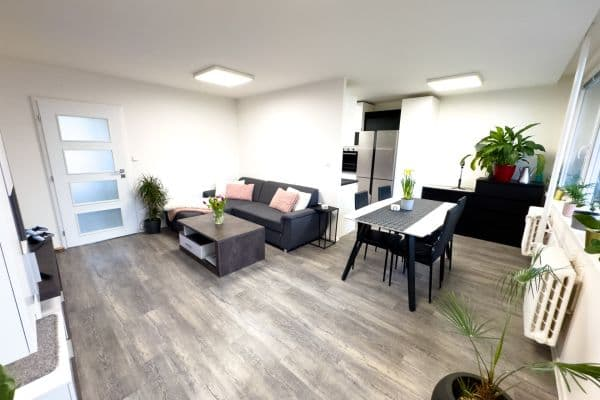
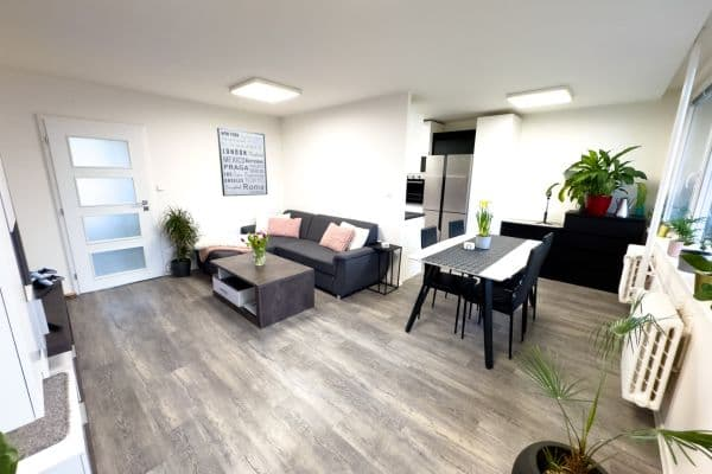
+ wall art (243, 164)
